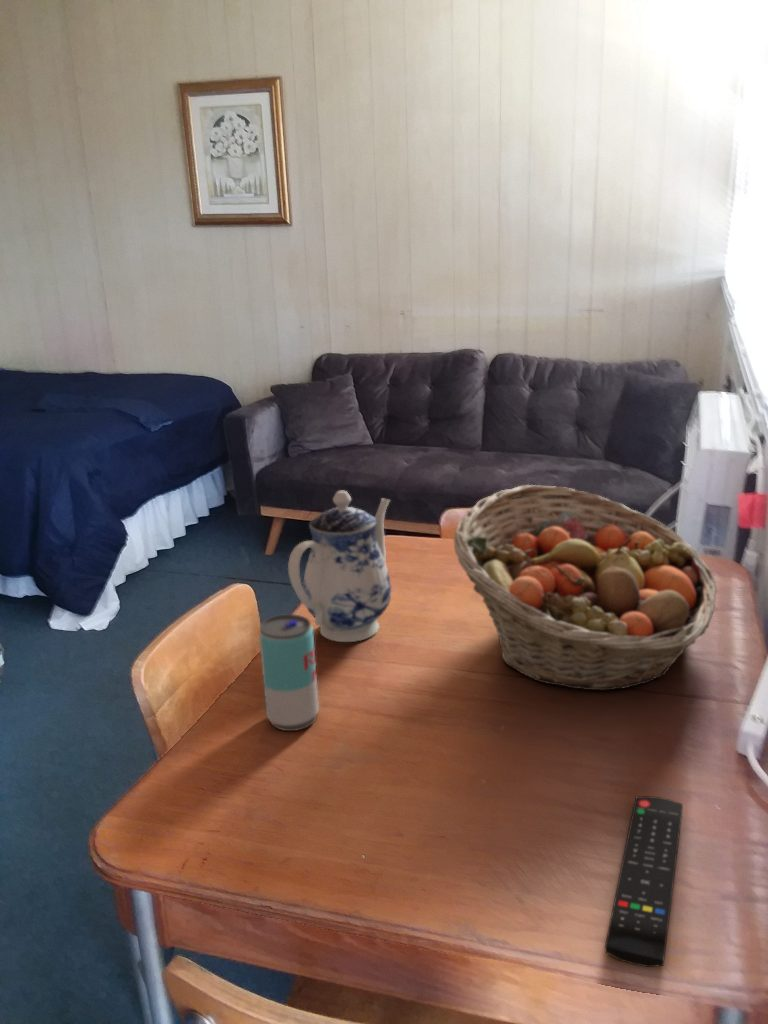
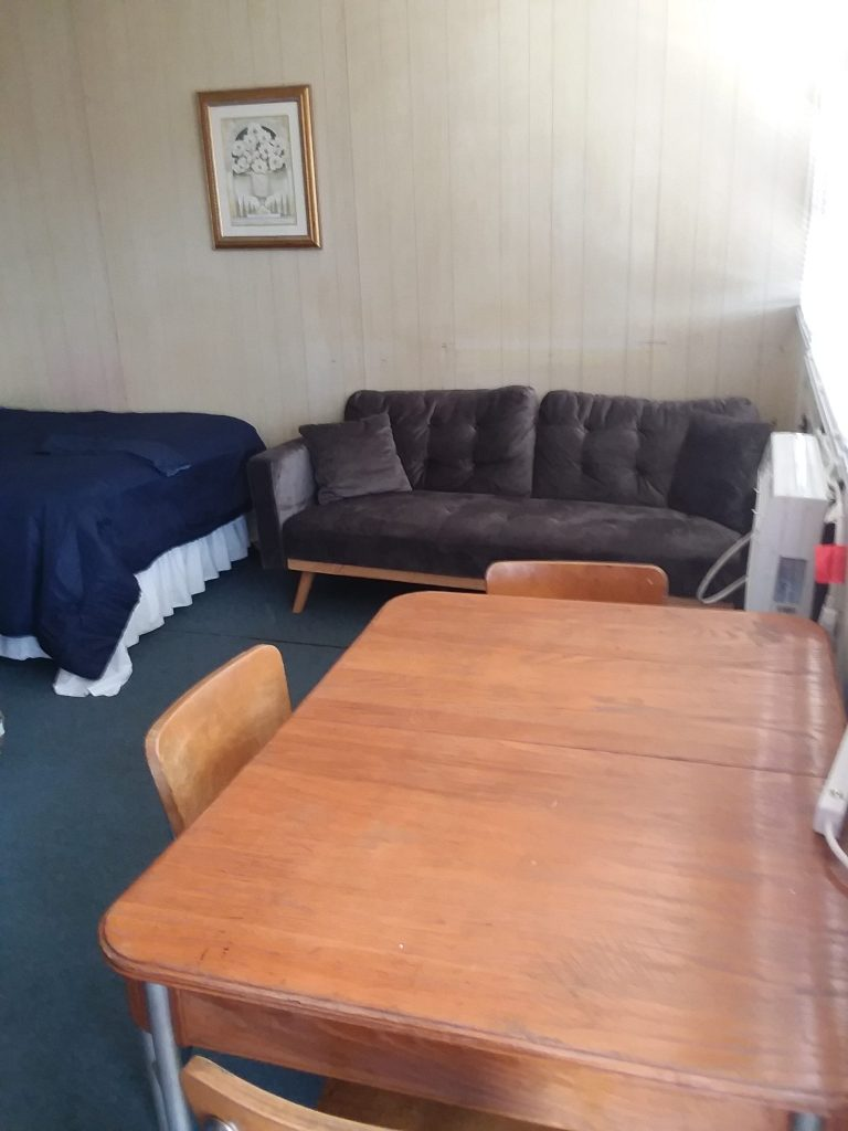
- remote control (648, 870)
- teapot (345, 561)
- beverage can (289, 672)
- fruit basket (584, 578)
